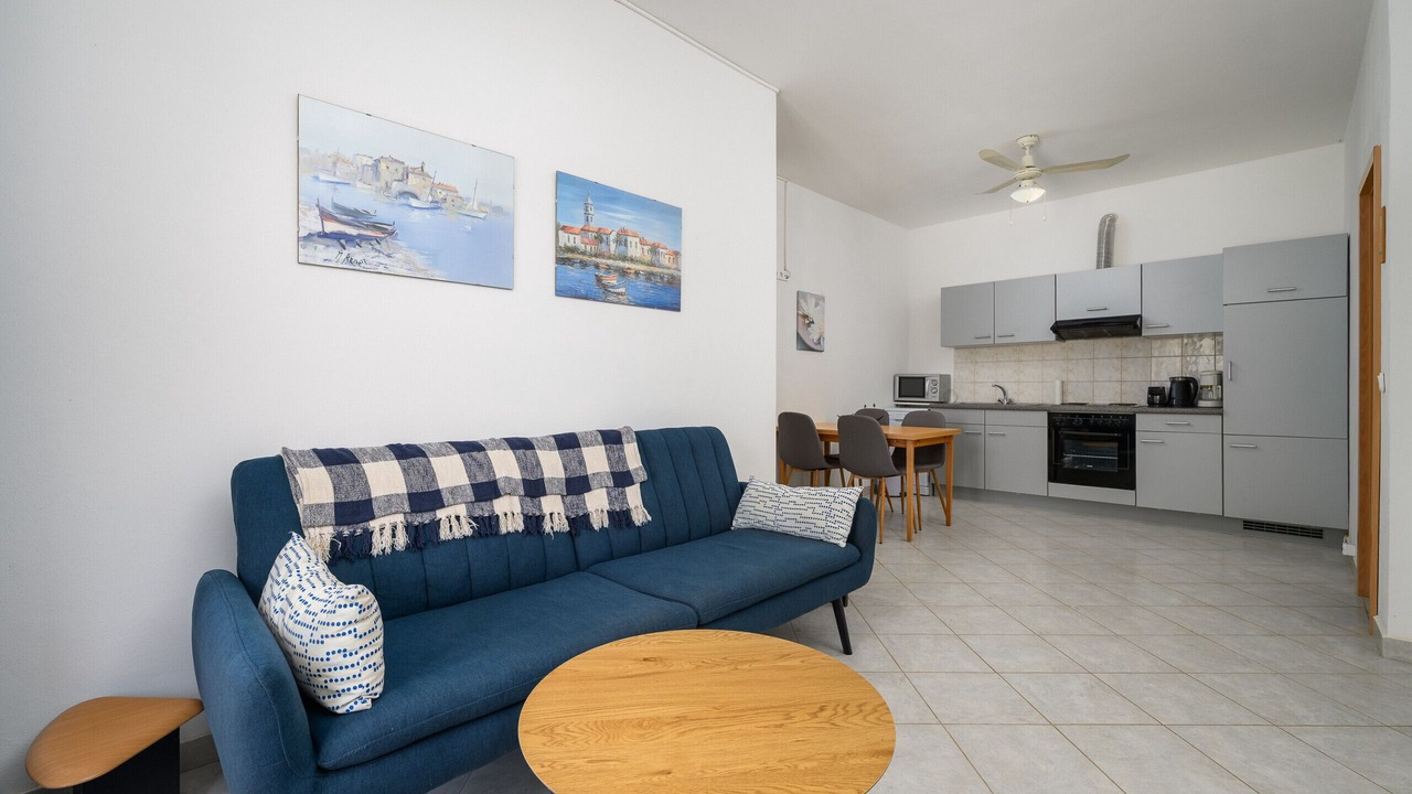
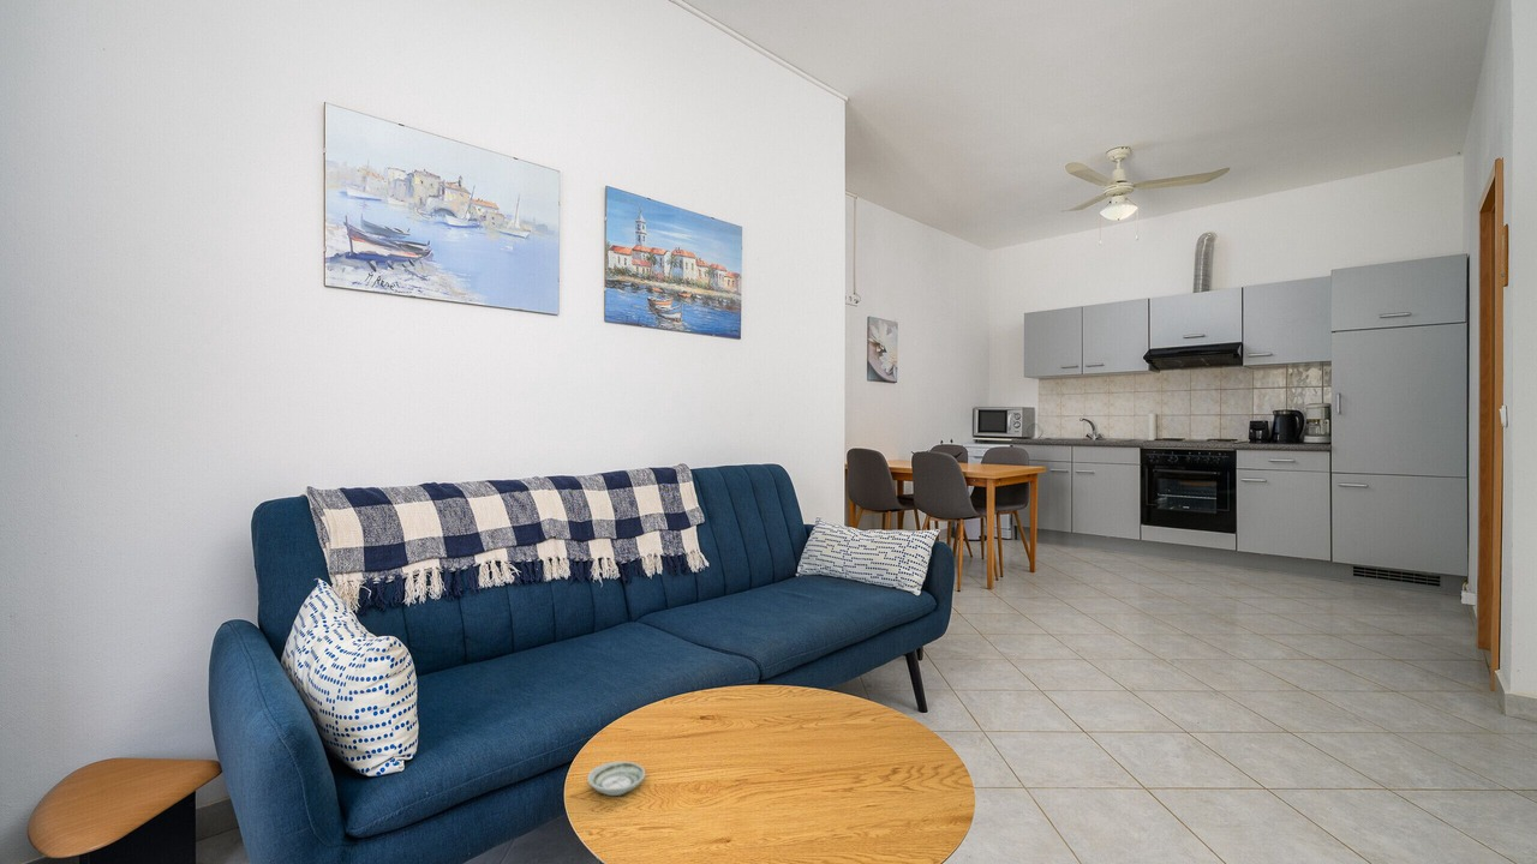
+ saucer (616, 780)
